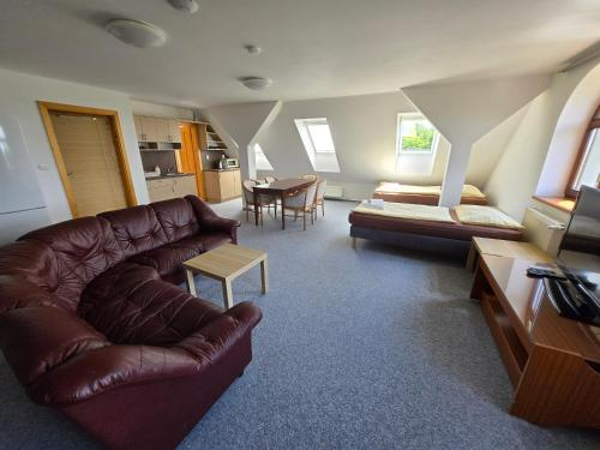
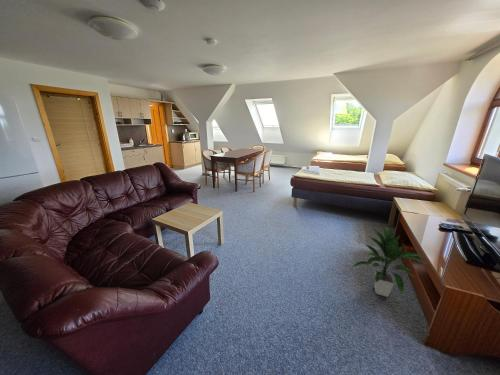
+ indoor plant (385, 261)
